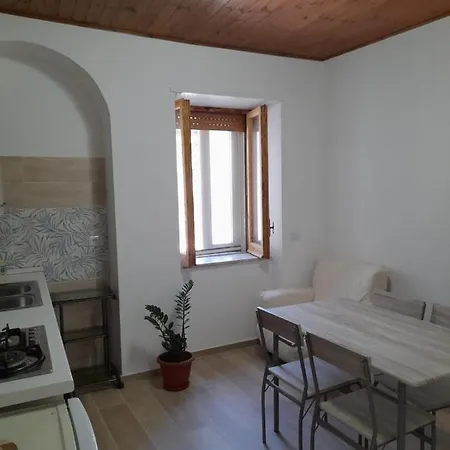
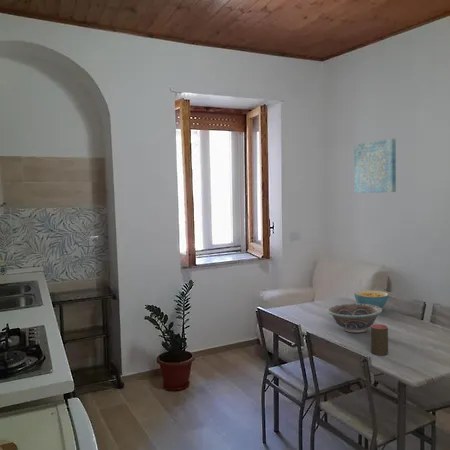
+ cereal bowl (371, 301)
+ cup (379, 339)
+ wall art (374, 167)
+ decorative bowl (354, 318)
